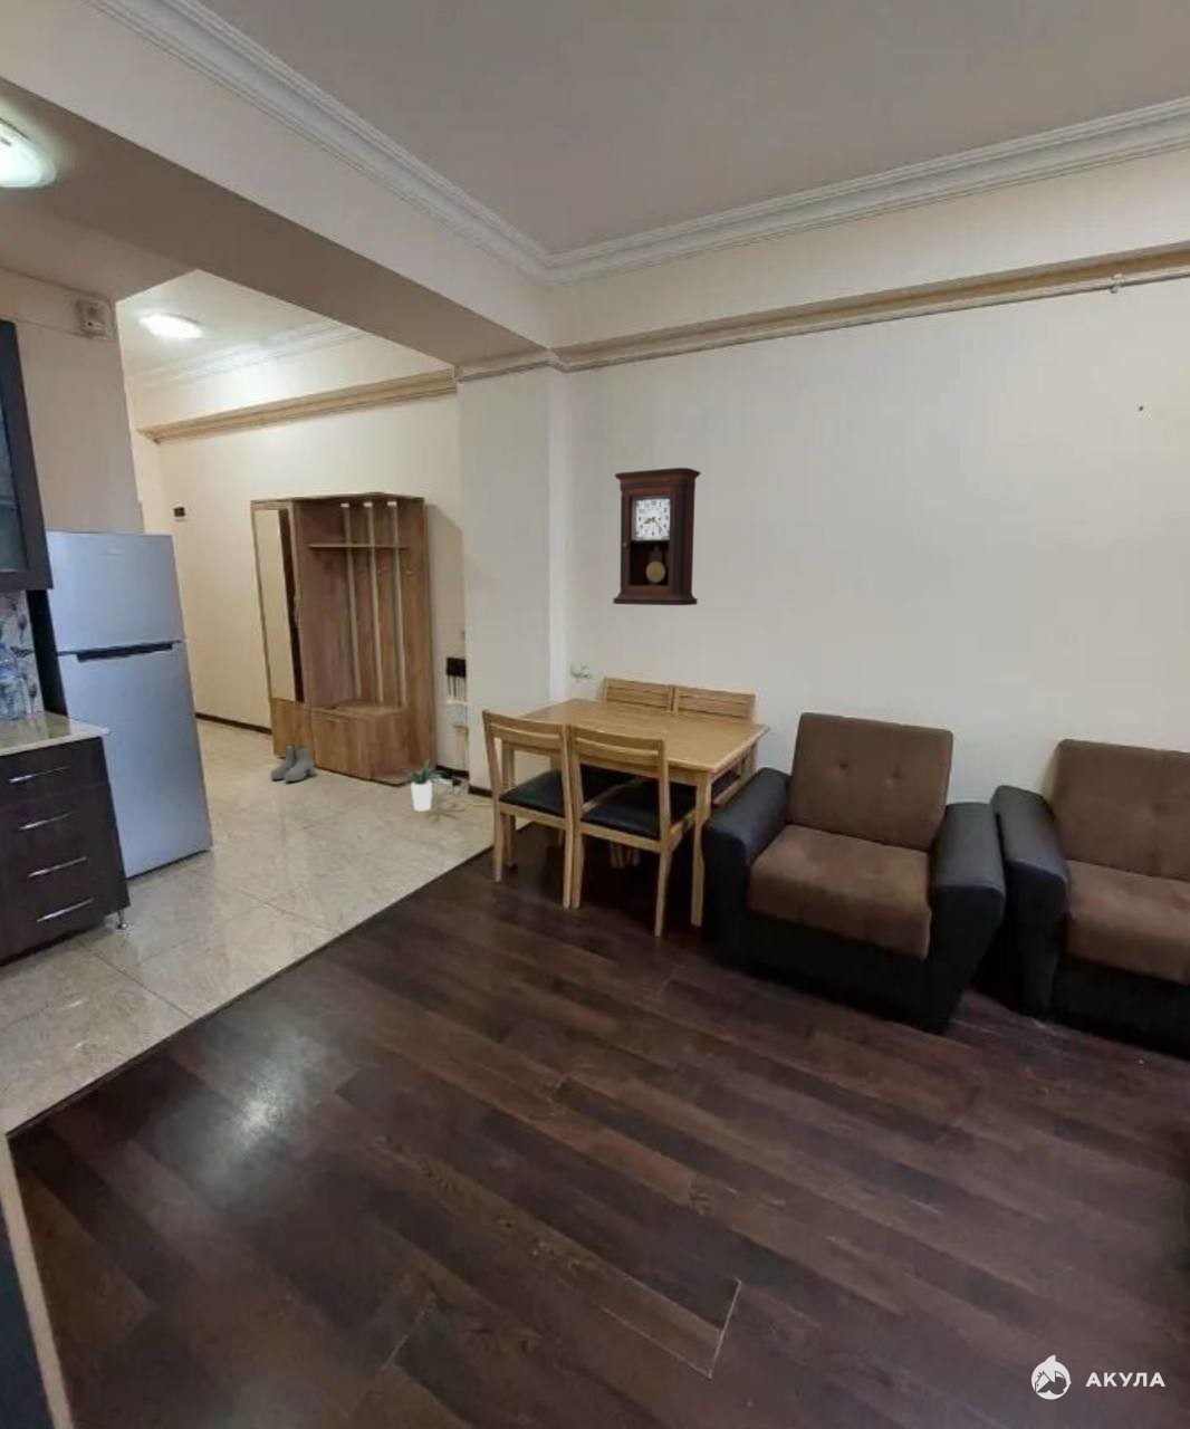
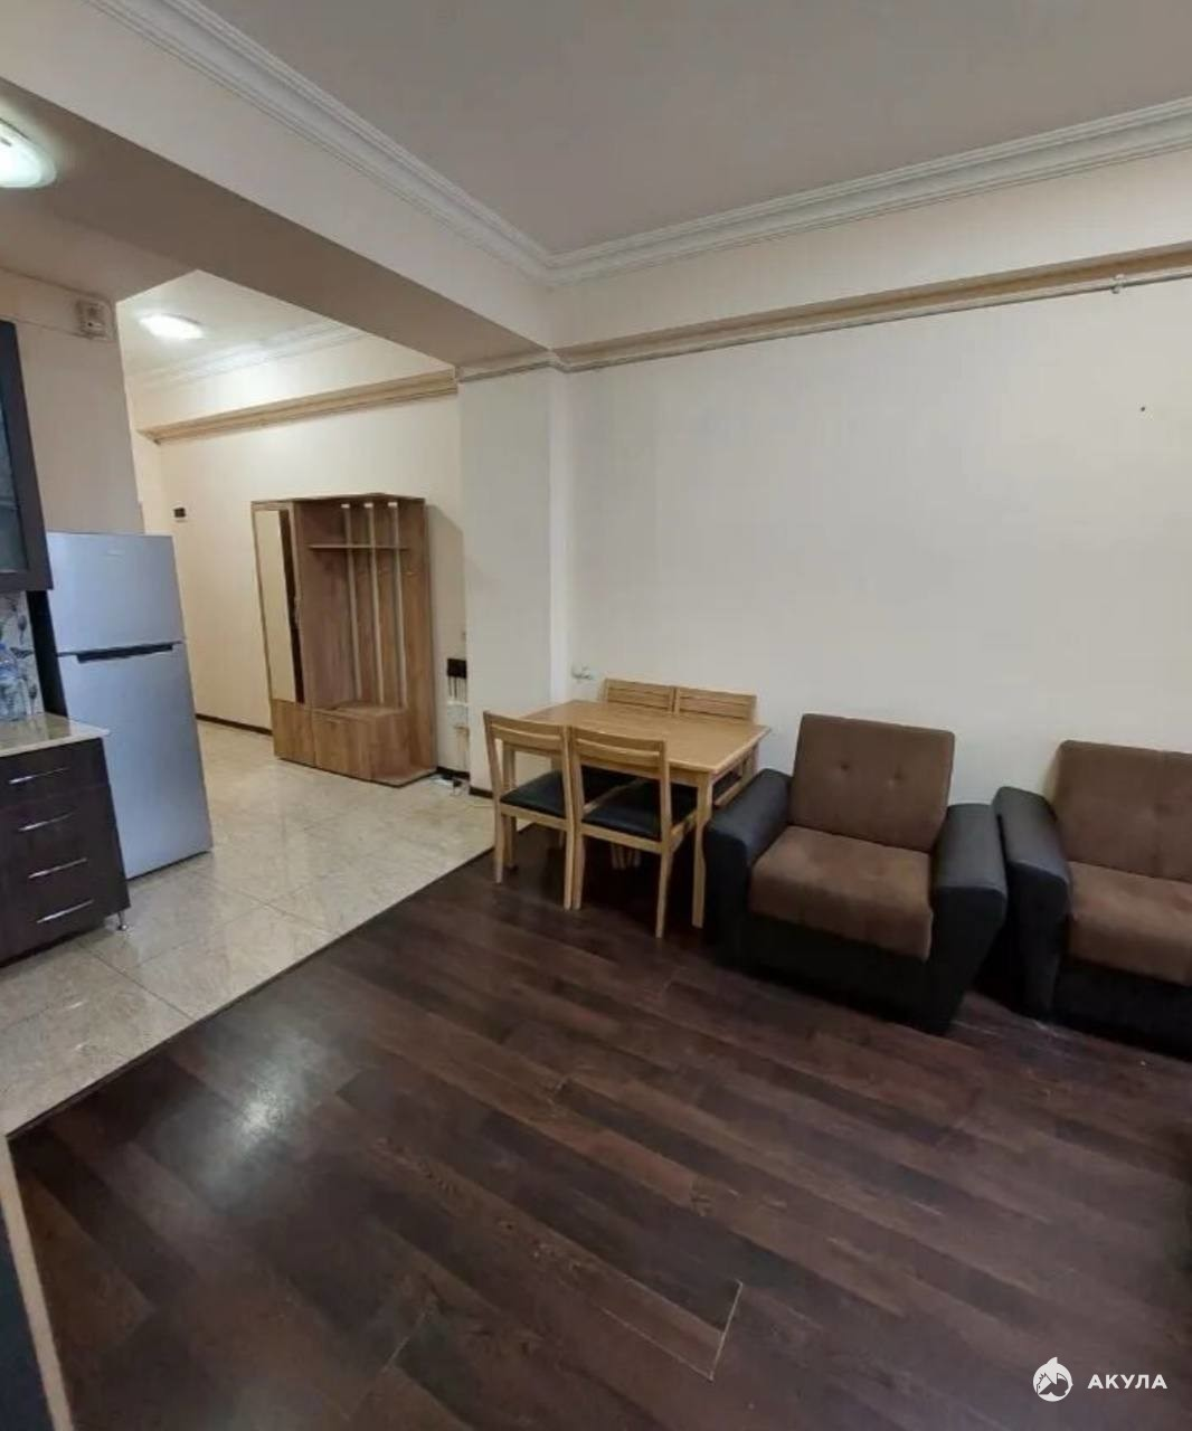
- pendulum clock (653, 539)
- boots (293, 762)
- potted plant (422, 786)
